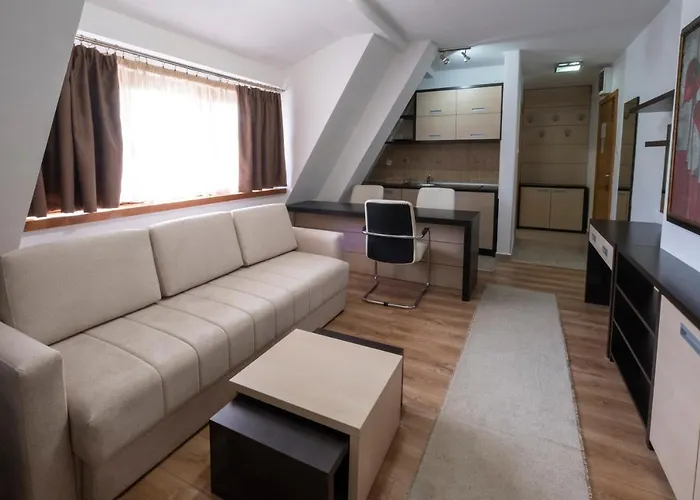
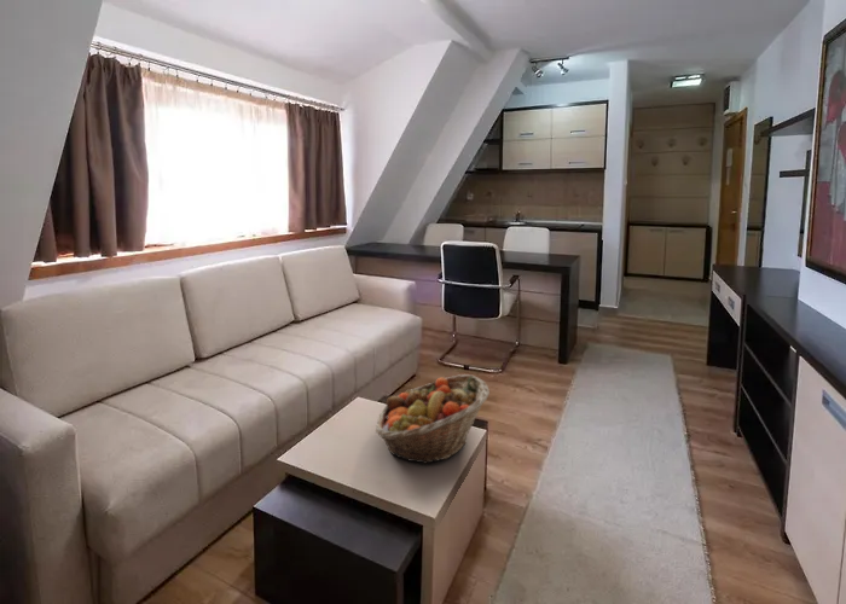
+ fruit basket (431, 413)
